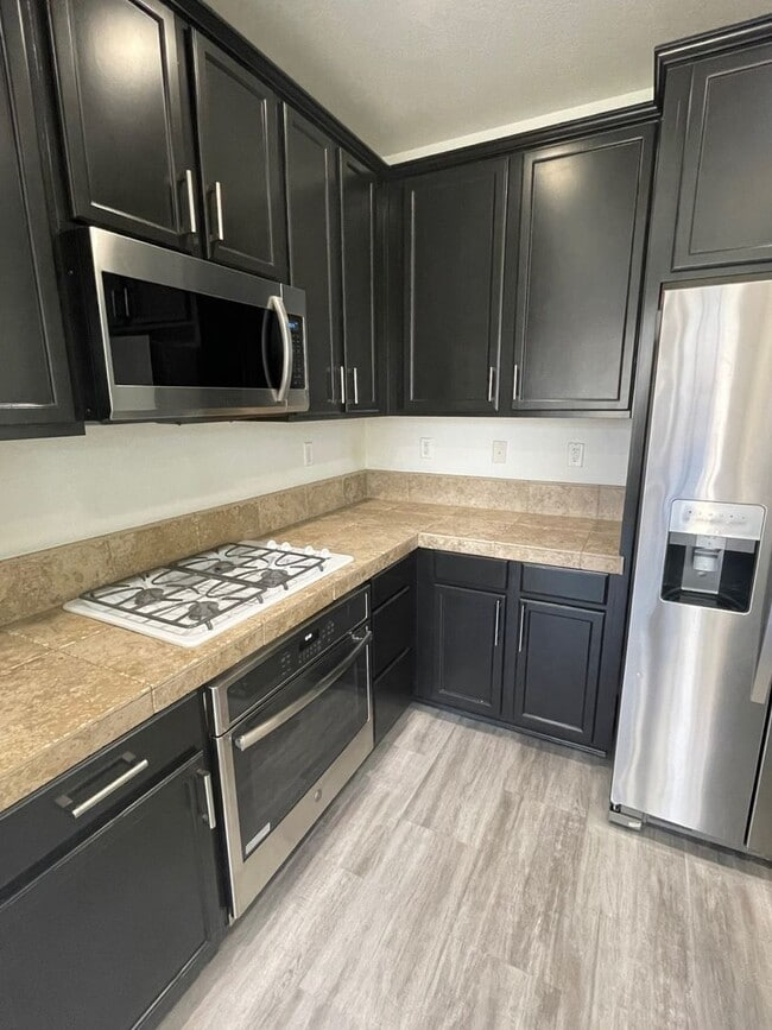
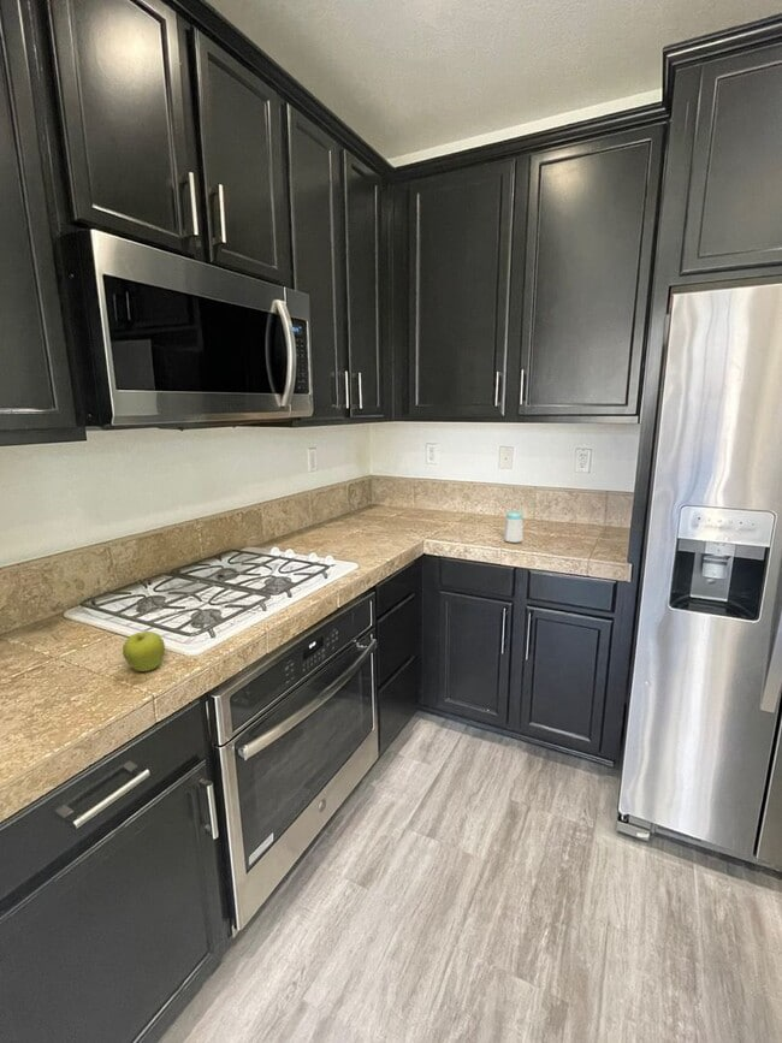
+ fruit (143, 651)
+ salt shaker (514, 526)
